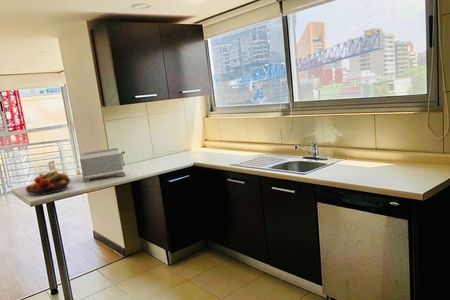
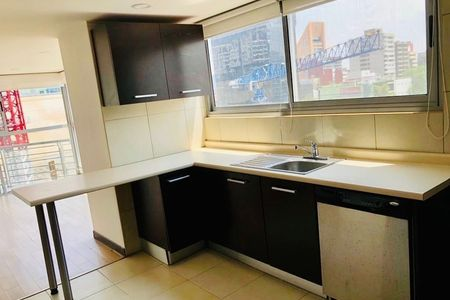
- toaster (104, 164)
- fruit bowl (47, 181)
